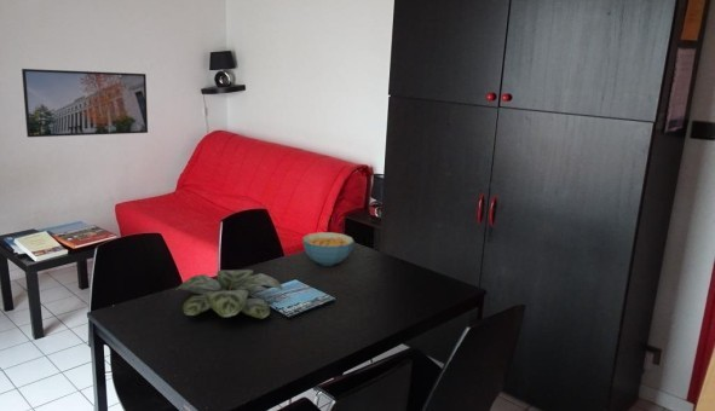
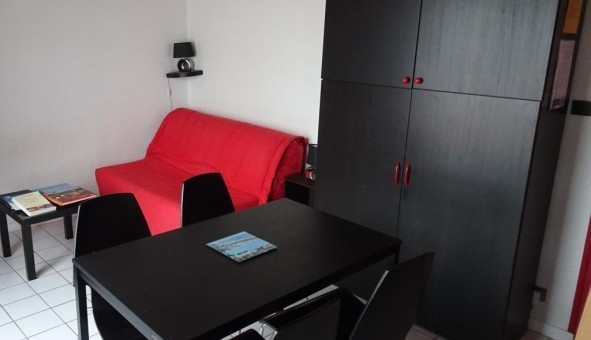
- plant (226, 294)
- cereal bowl (327, 250)
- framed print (90, 103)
